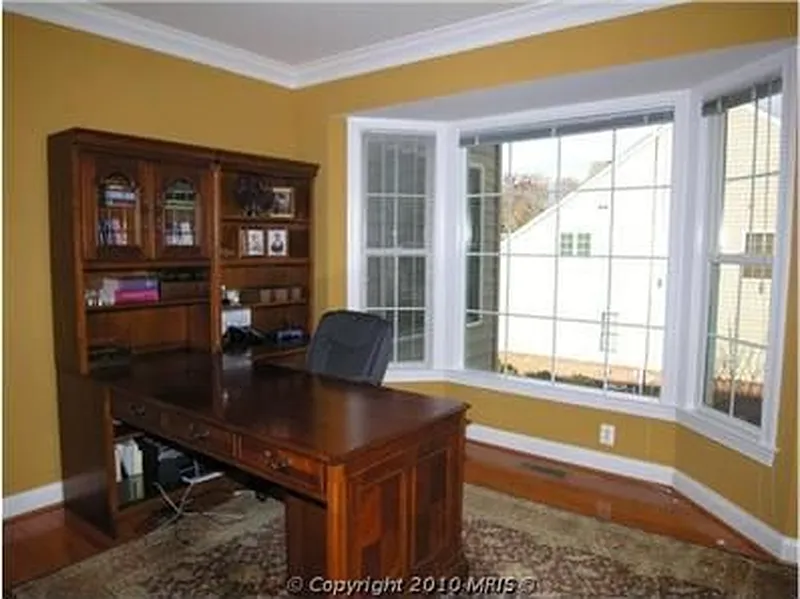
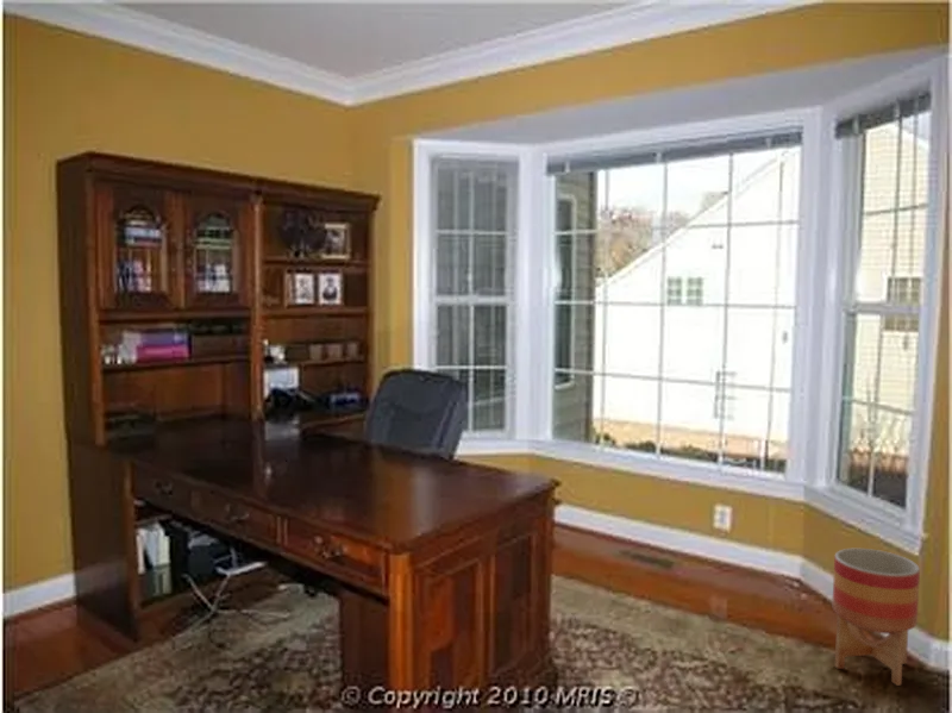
+ planter (873, 613)
